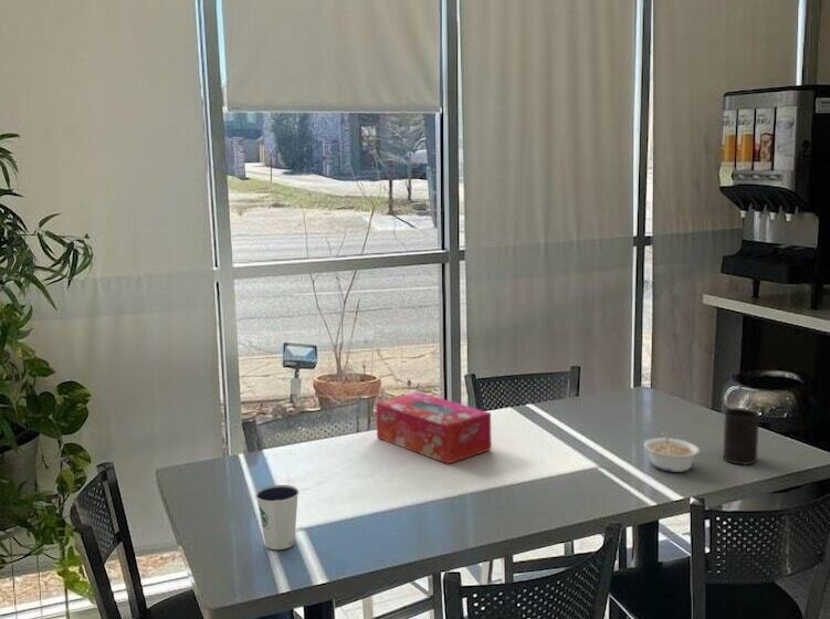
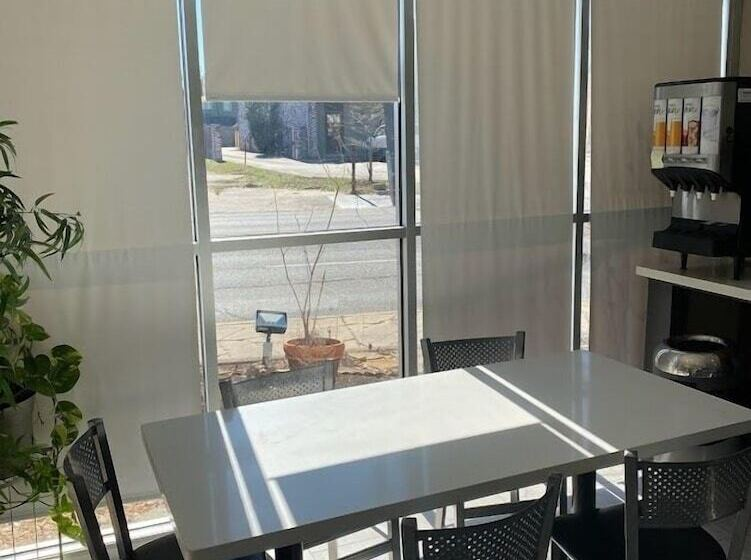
- dixie cup (279, 518)
- tissue box (432, 426)
- legume (669, 453)
- cup (740, 436)
